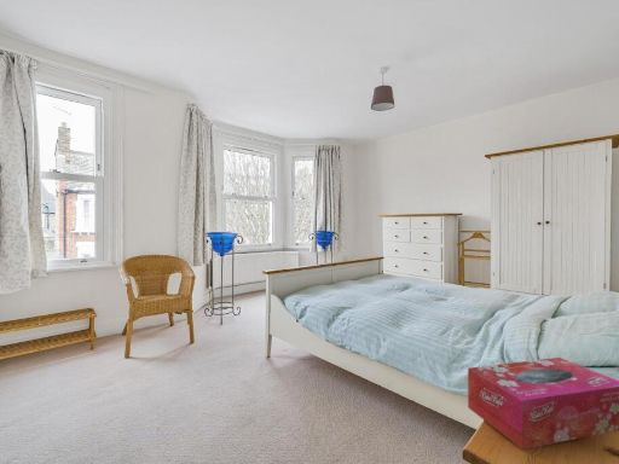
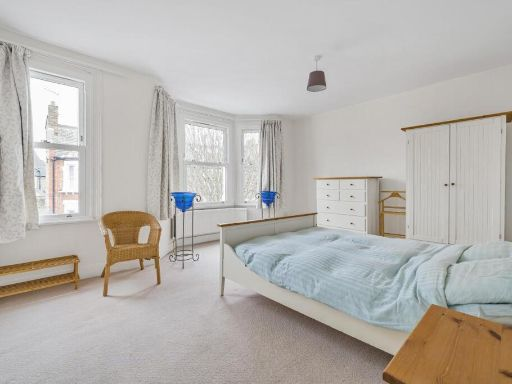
- tissue box (543, 396)
